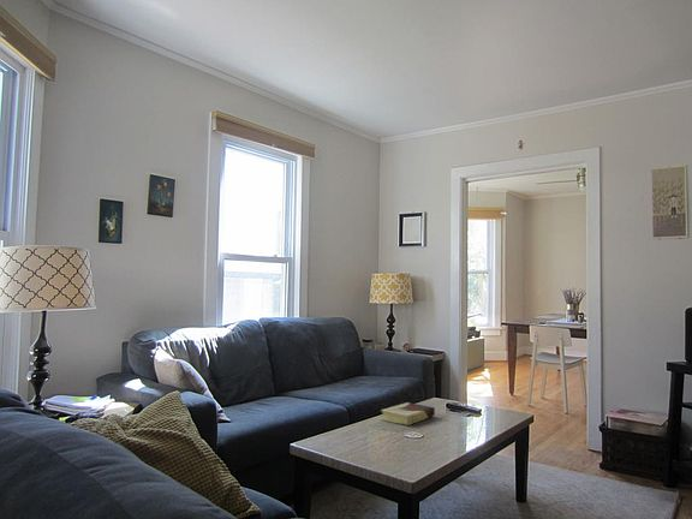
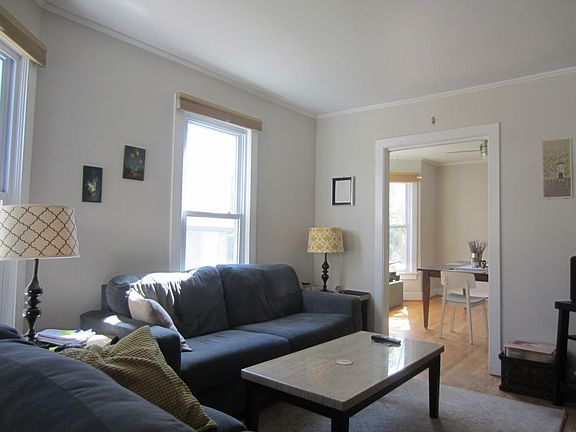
- book (407, 412)
